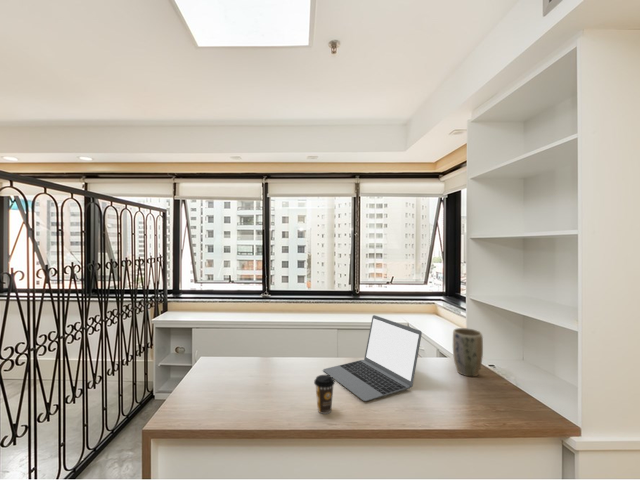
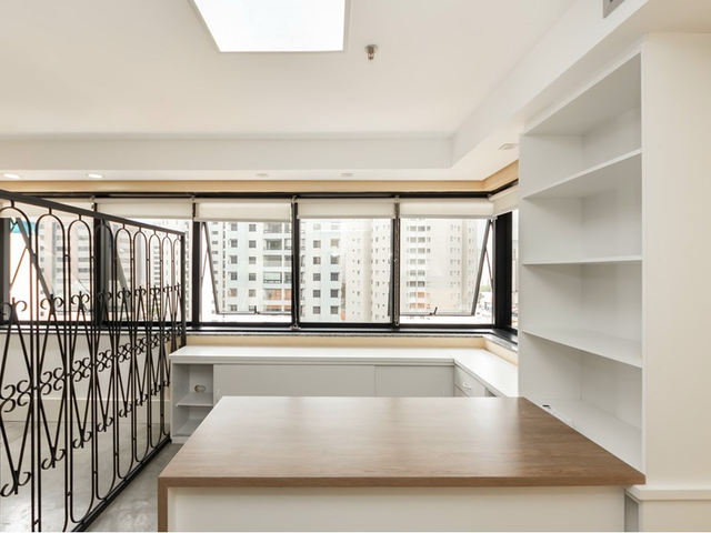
- laptop (369, 352)
- plant pot (467, 352)
- coffee cup (324, 394)
